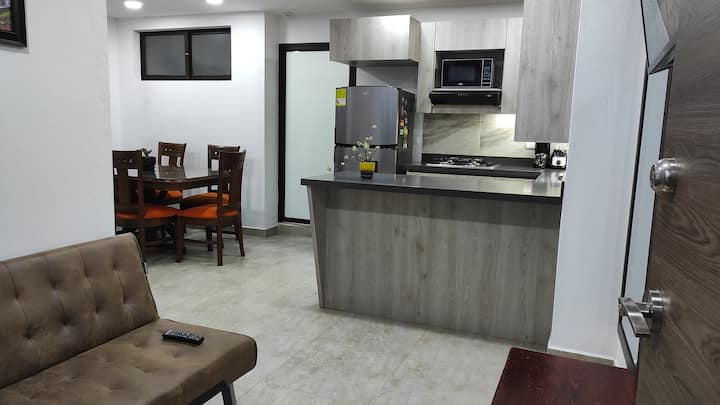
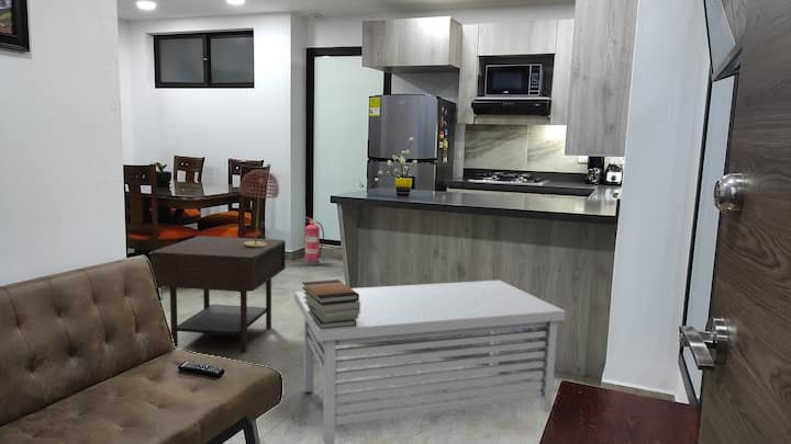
+ book stack (330, 303)
+ table lamp (257, 207)
+ coffee table (423, 352)
+ fire extinguisher (313, 241)
+ side table (223, 289)
